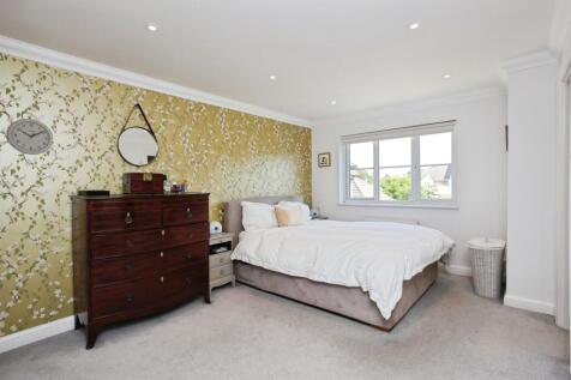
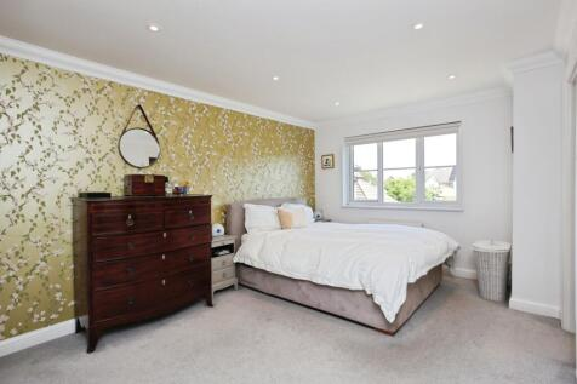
- wall clock (30, 137)
